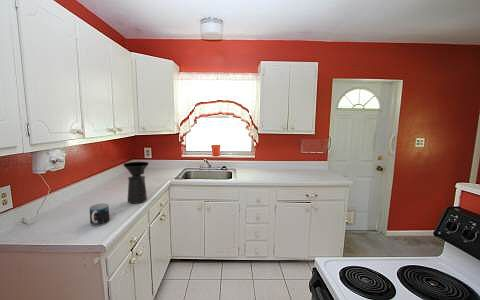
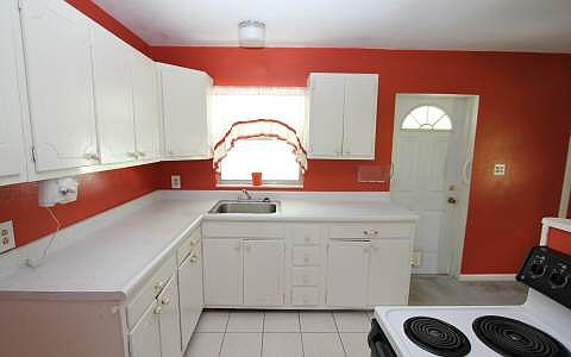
- coffee maker (136, 182)
- mug (98, 215)
